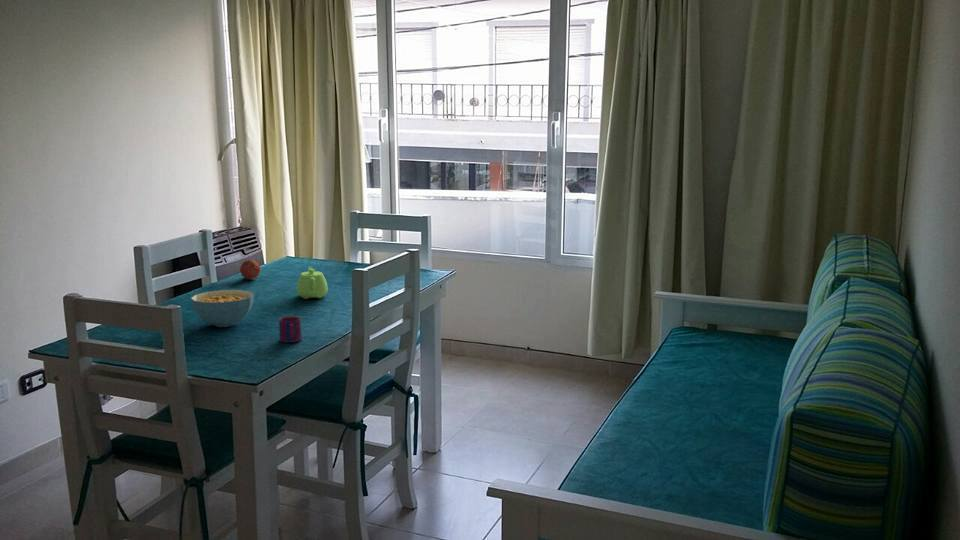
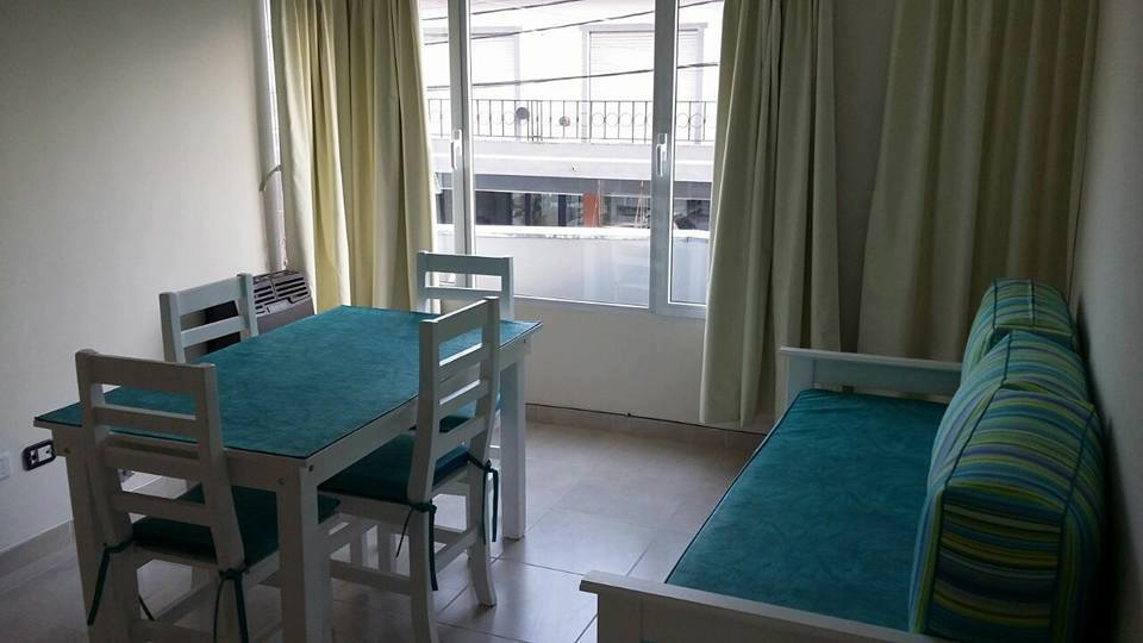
- mug (290, 330)
- teapot (311, 282)
- fruit (249, 269)
- cereal bowl (223, 310)
